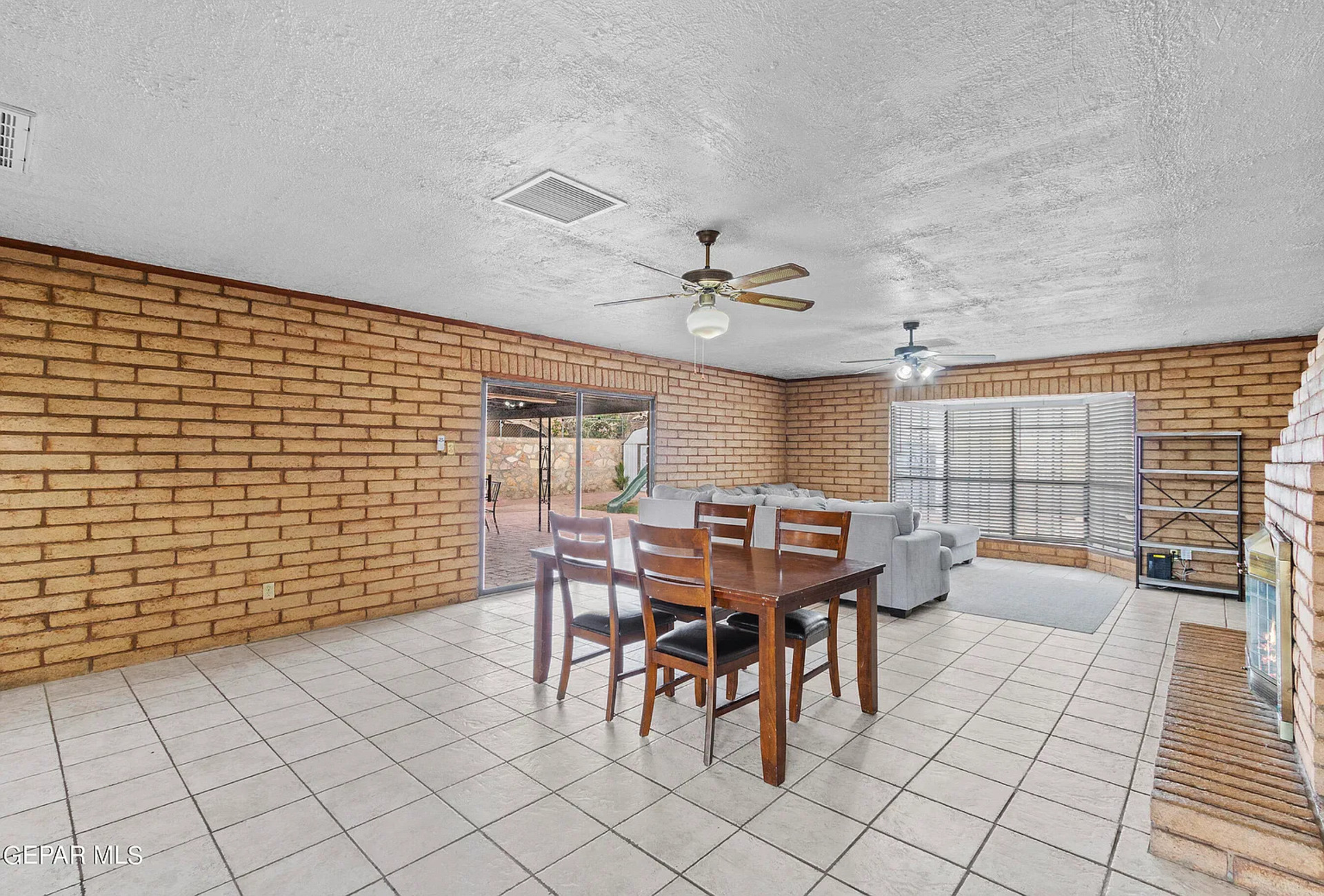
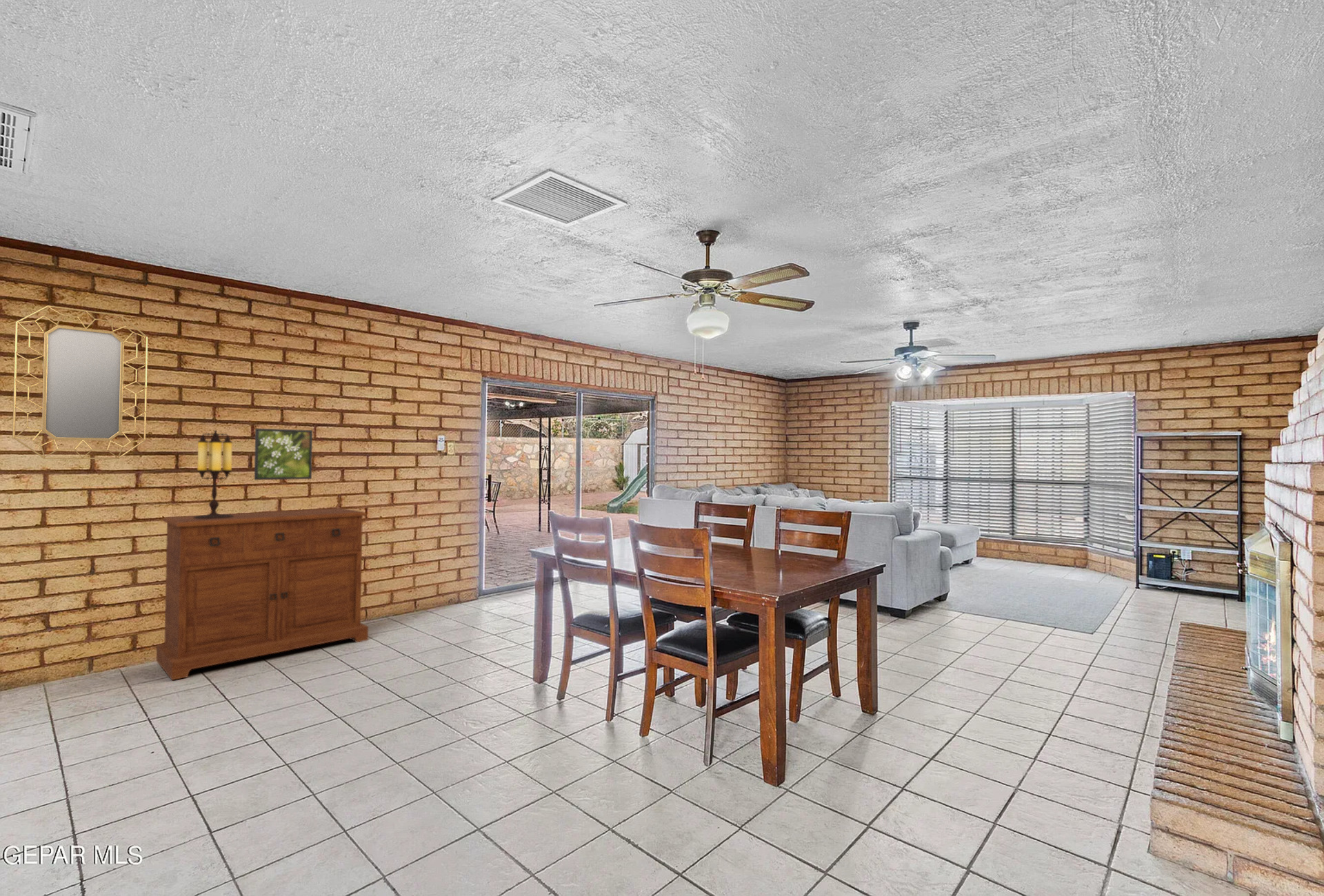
+ home mirror (84, 384)
+ table lamp (214, 473)
+ sideboard (269, 582)
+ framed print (284, 454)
